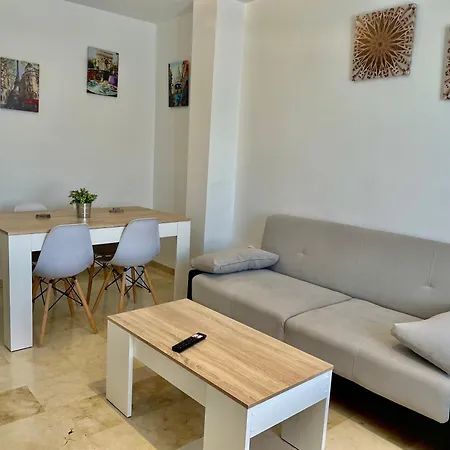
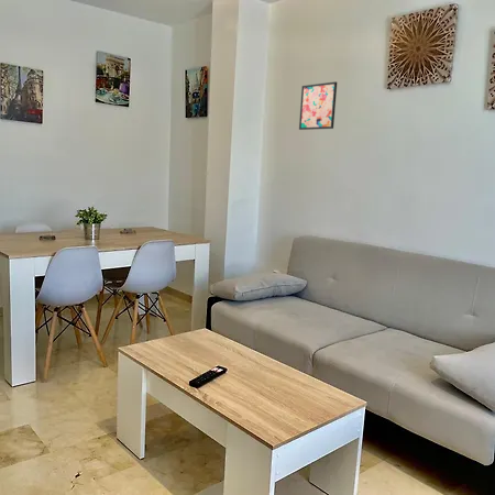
+ wall art (317, 107)
